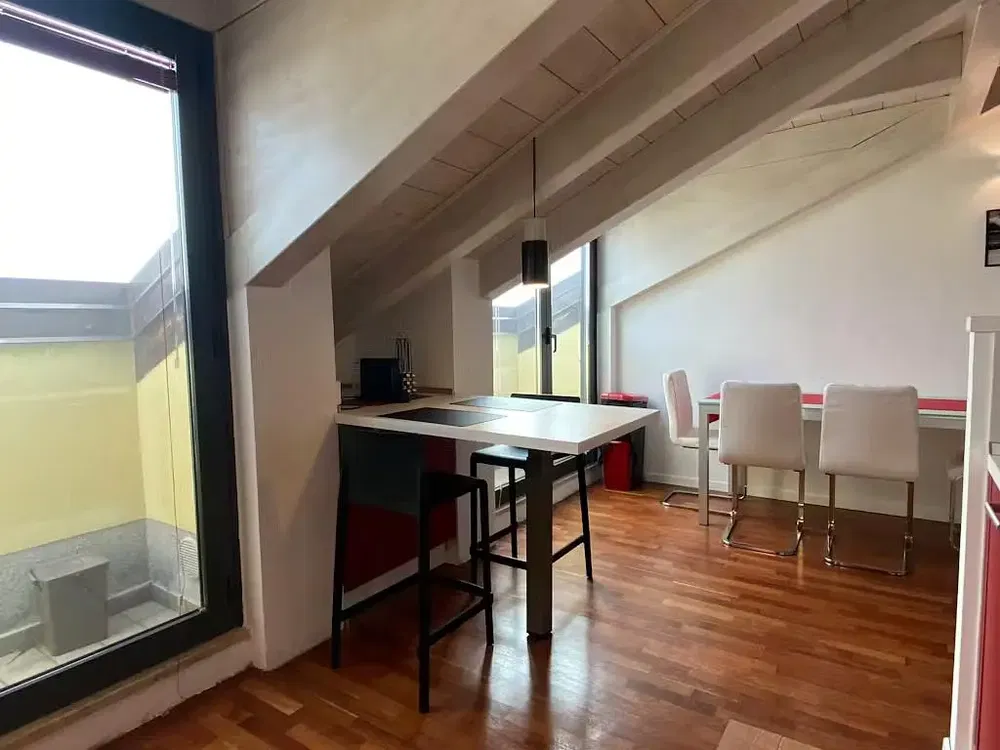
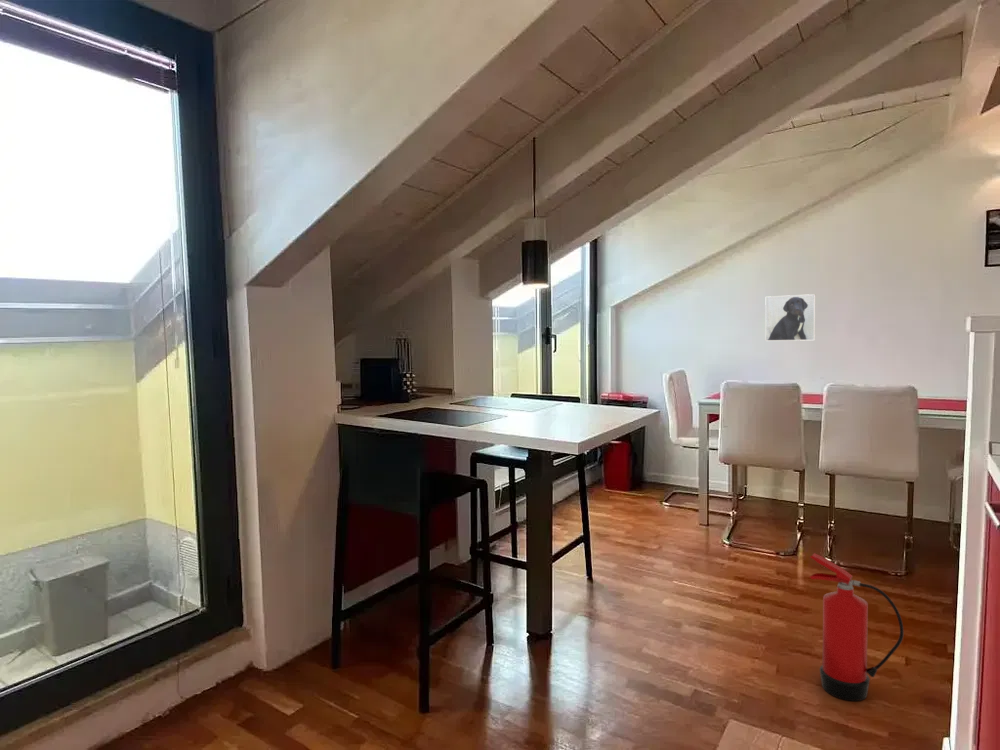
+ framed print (789, 318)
+ fire extinguisher (852, 627)
